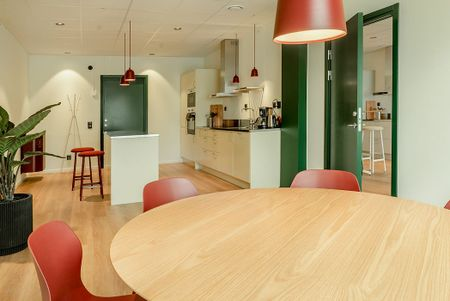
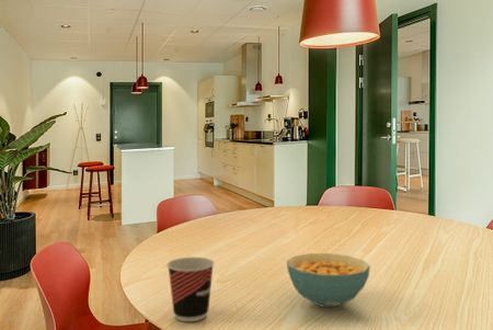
+ cereal bowl (326, 283)
+ cup (191, 288)
